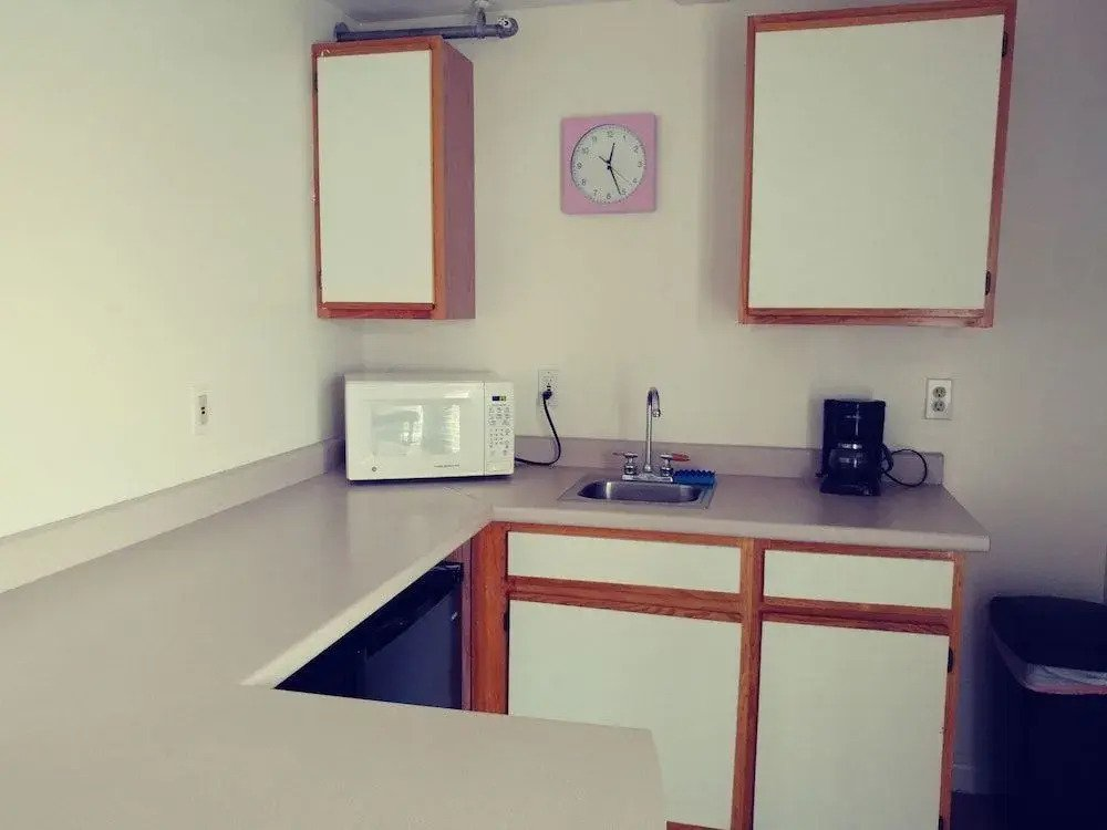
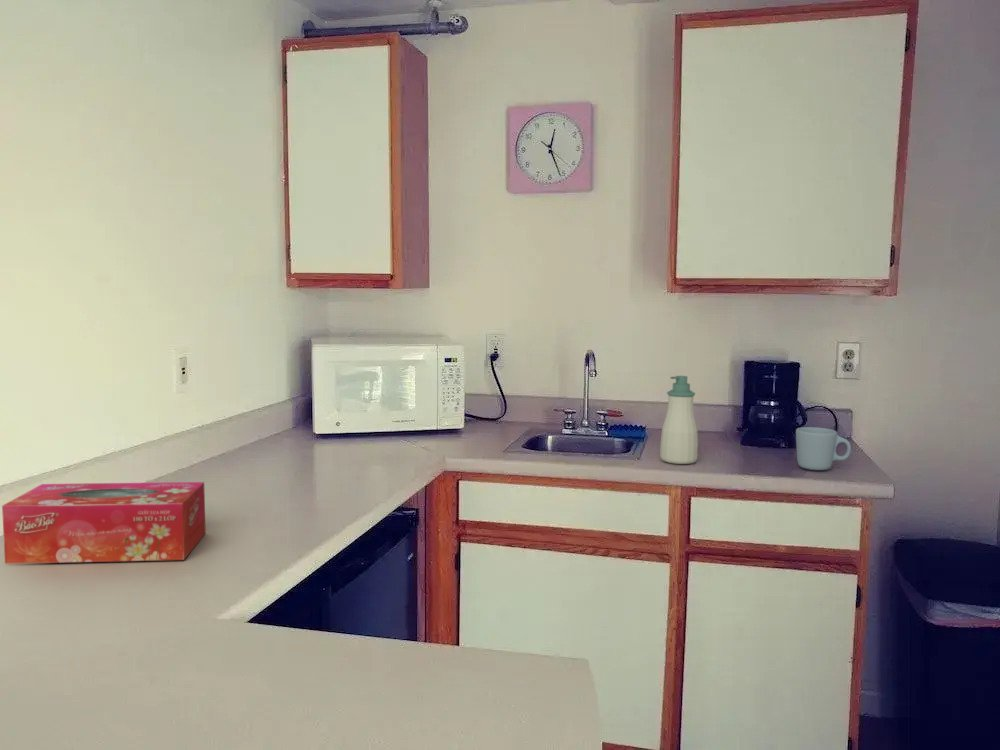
+ soap bottle (680, 418)
+ tissue box (110, 520)
+ mug (822, 449)
